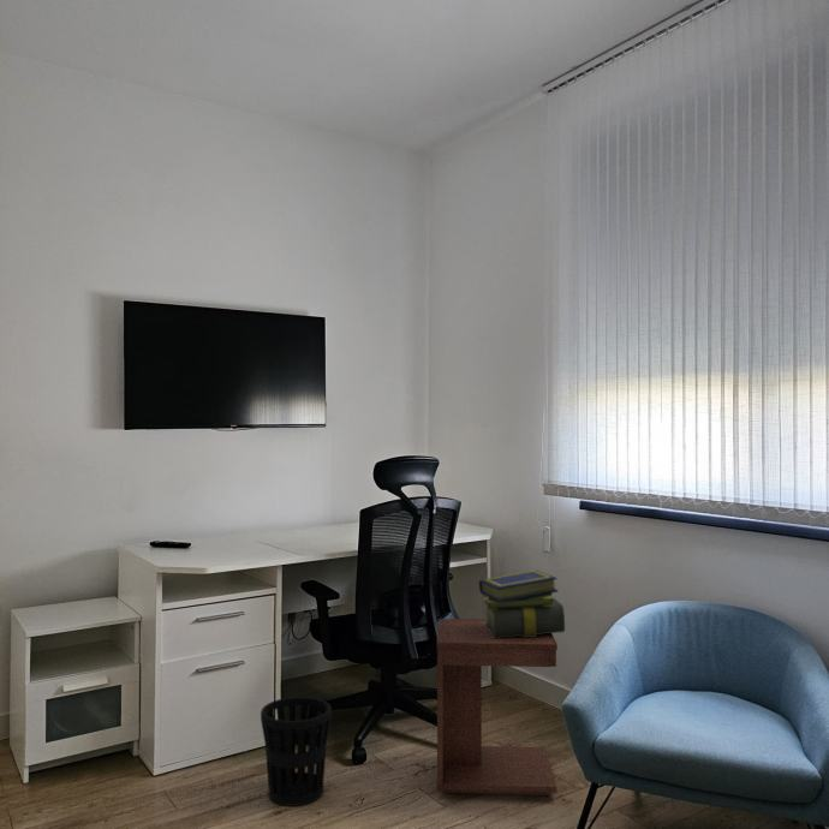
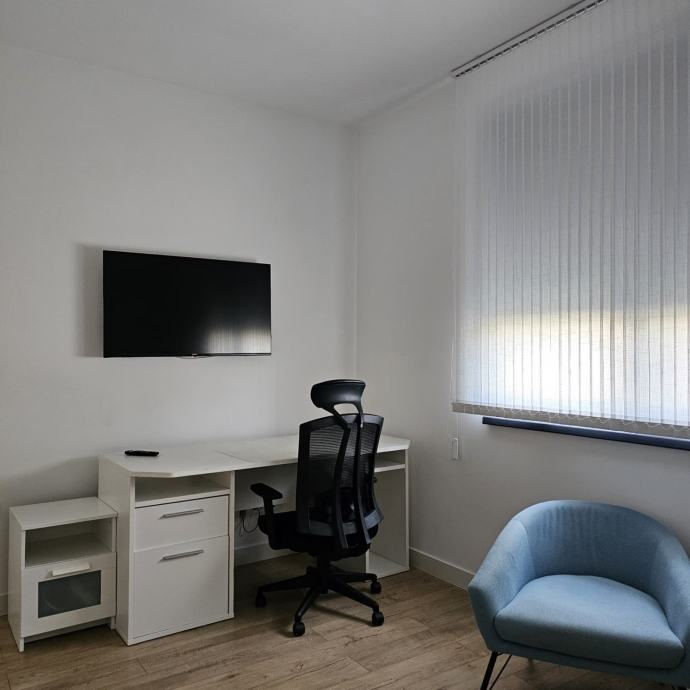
- stack of books (520, 602)
- wastebasket (297, 750)
- side table (481, 704)
